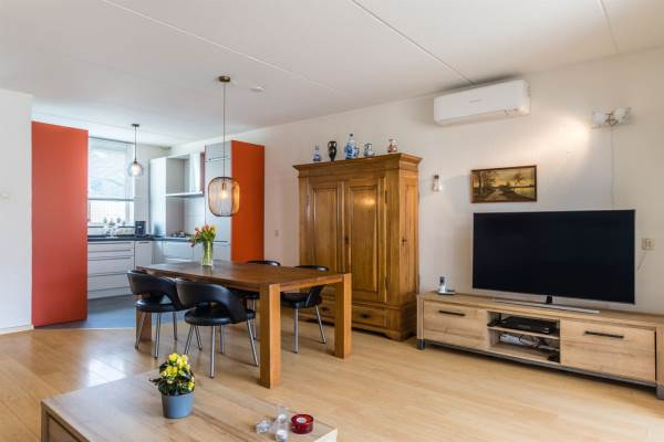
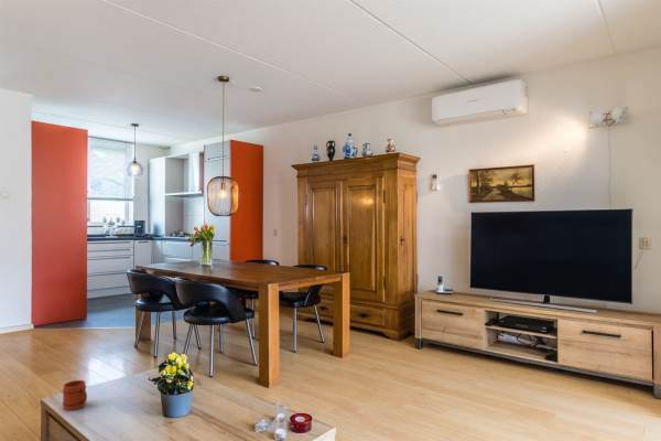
+ mug (76, 395)
